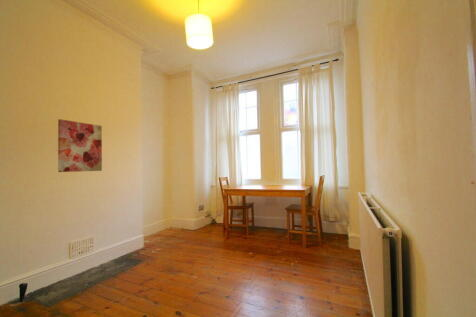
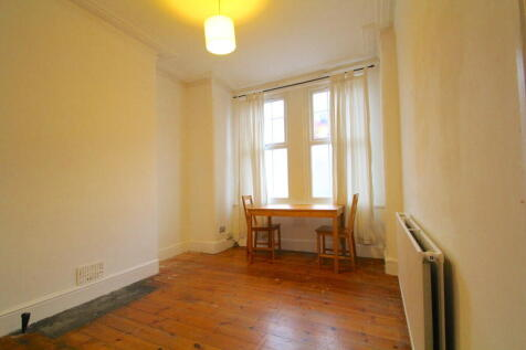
- wall art (81, 147)
